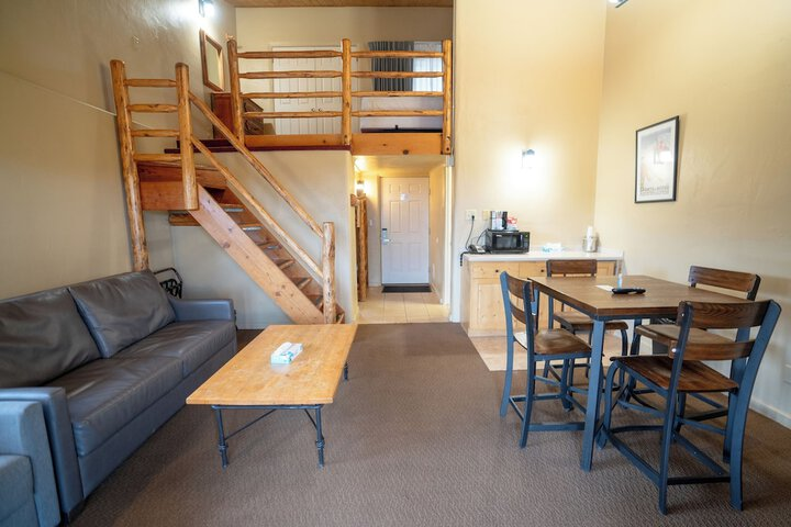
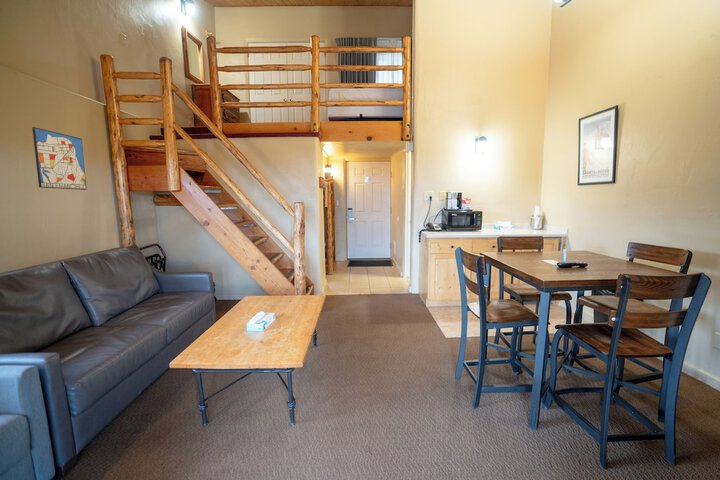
+ wall art (62, 161)
